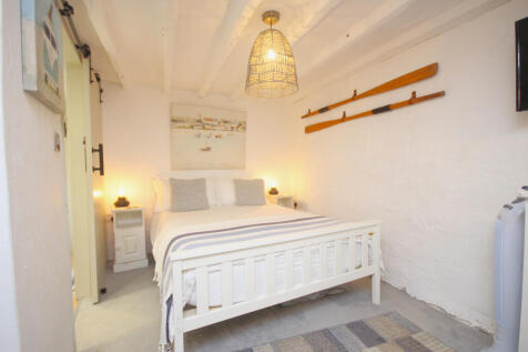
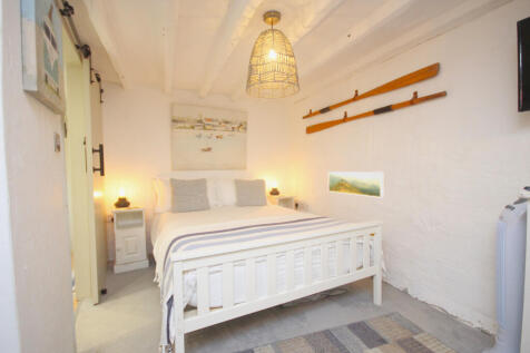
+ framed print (352, 183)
